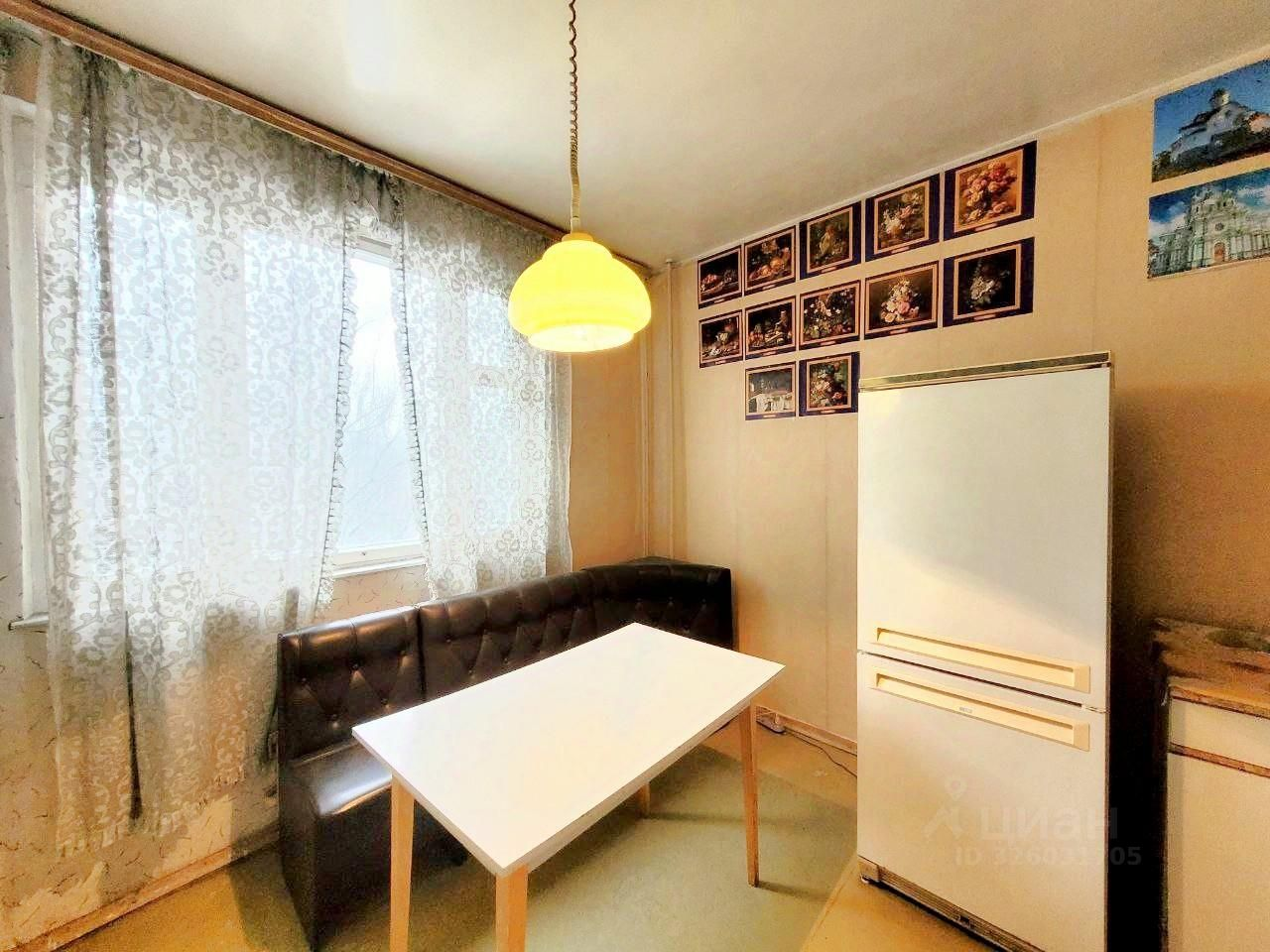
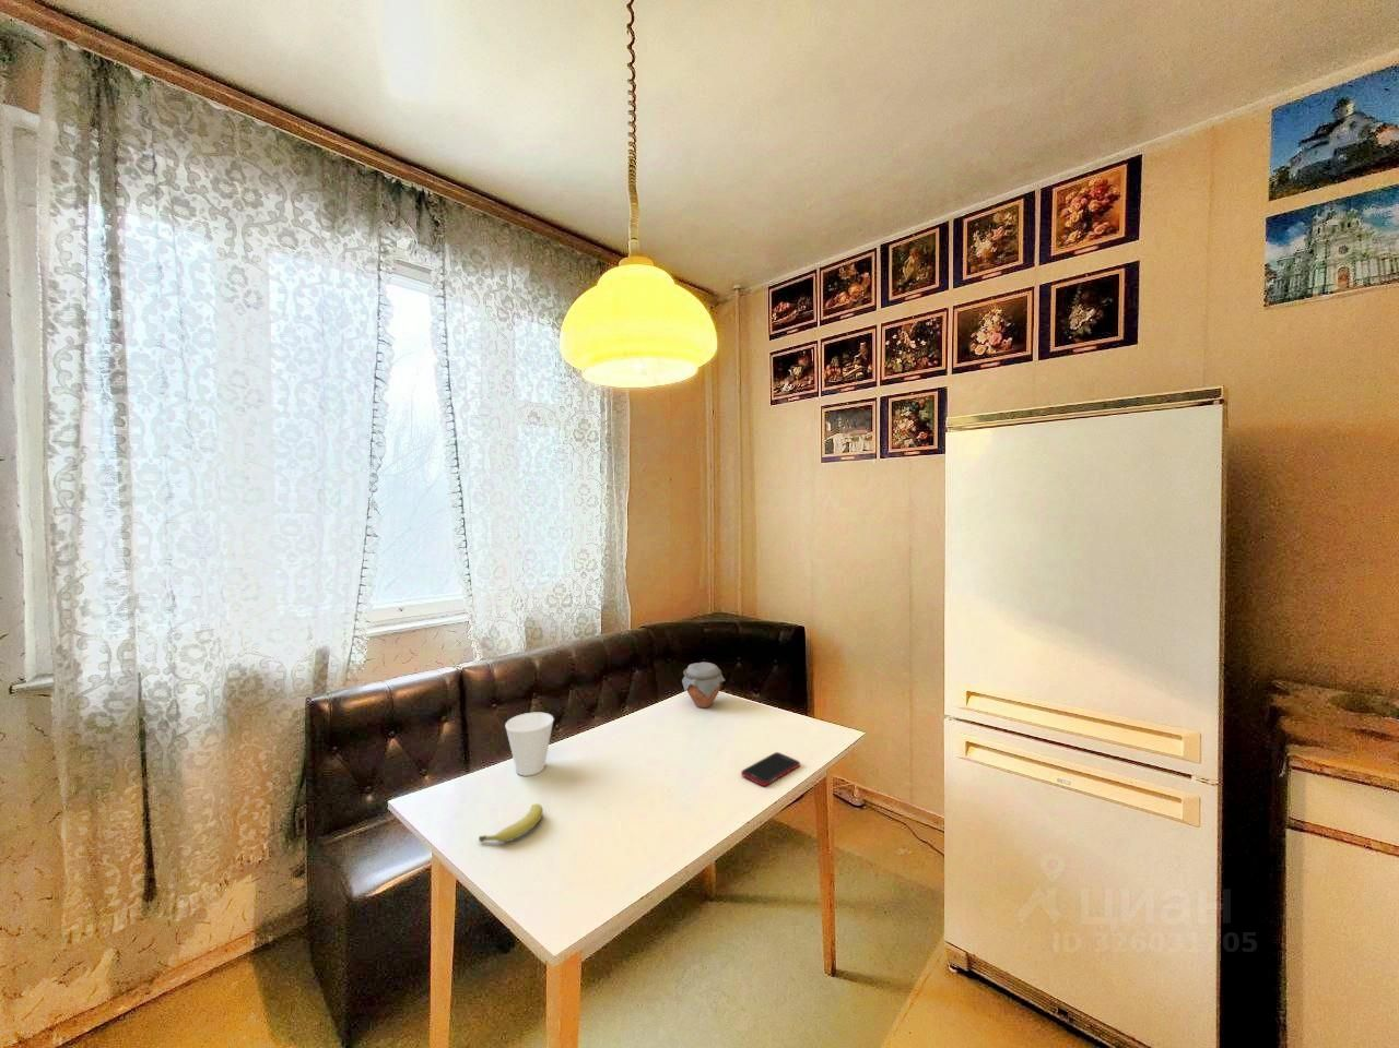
+ cell phone (770, 768)
+ fruit (517, 822)
+ cup (530, 744)
+ jar (703, 686)
